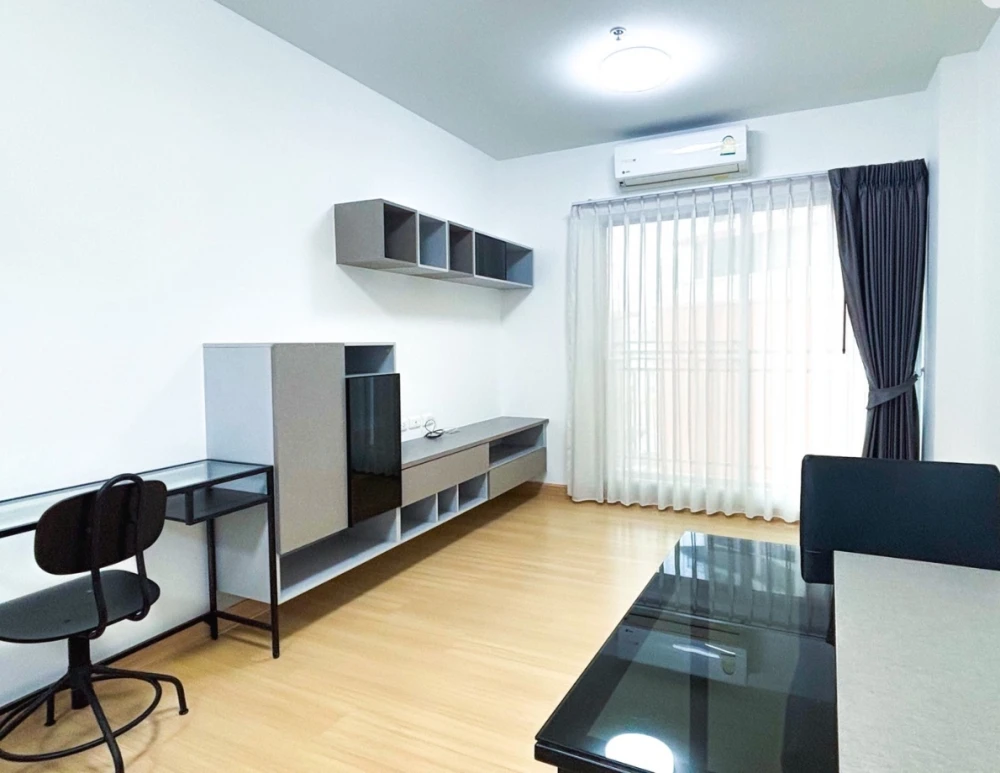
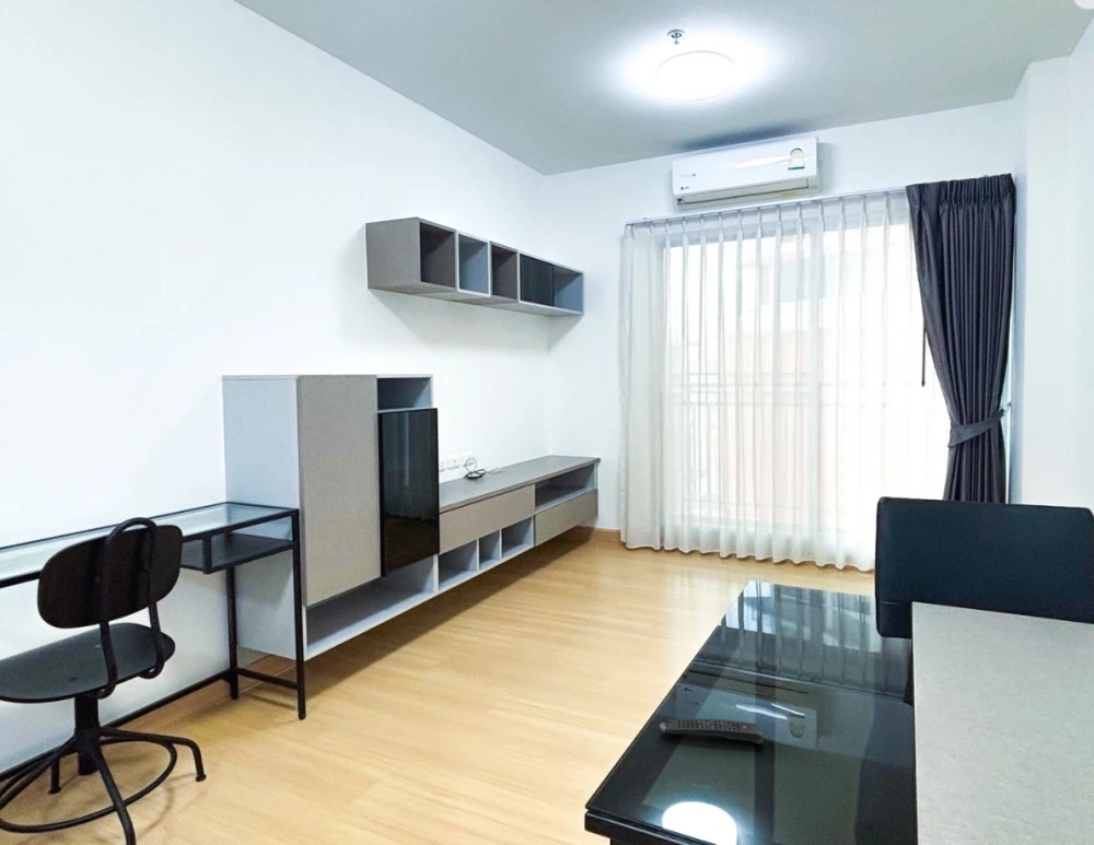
+ remote control (710, 729)
